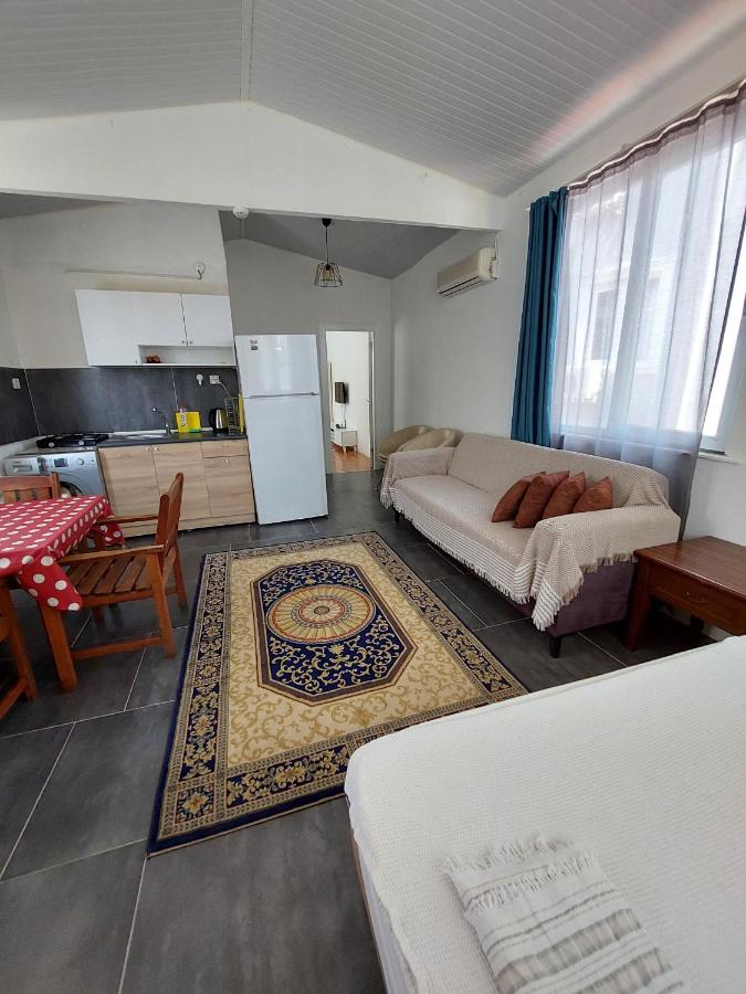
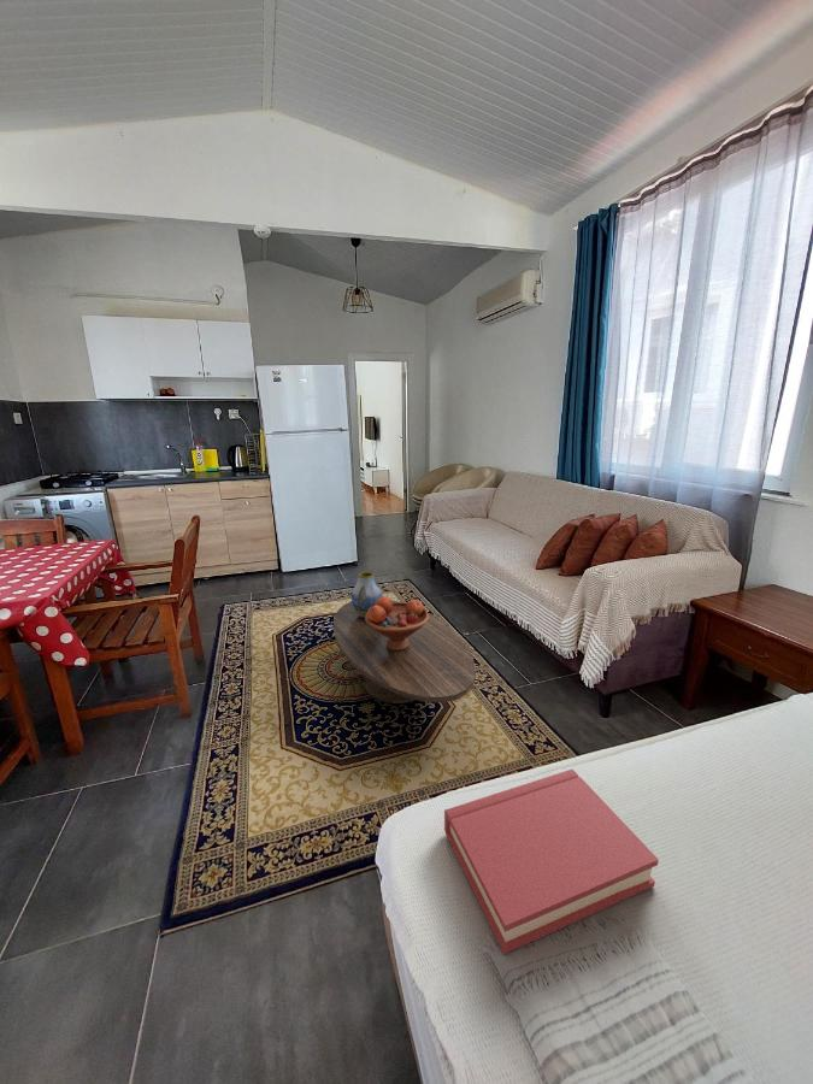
+ coffee table (396, 660)
+ vase (366, 594)
+ fruit bowl (396, 624)
+ hardback book (543, 844)
